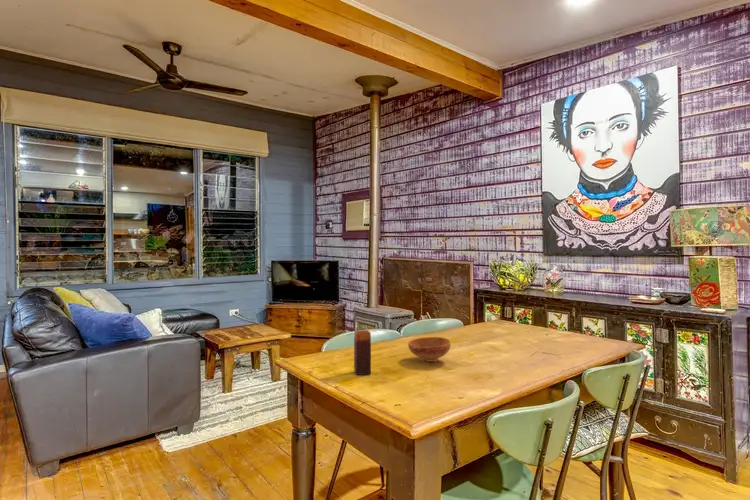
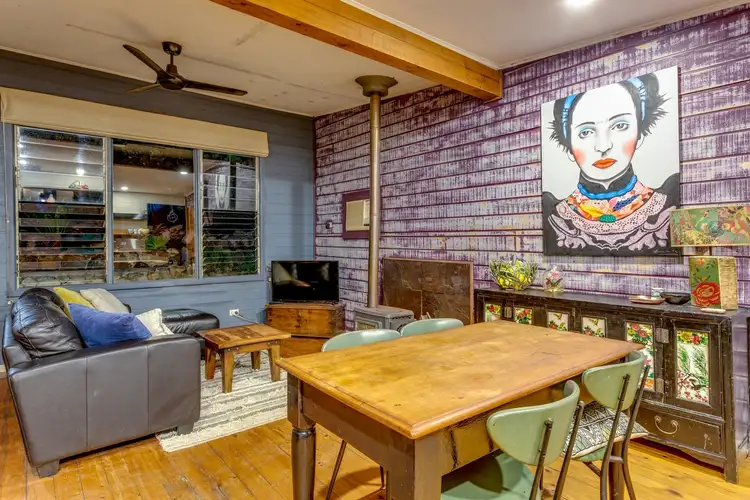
- bowl (429, 350)
- candle (362, 351)
